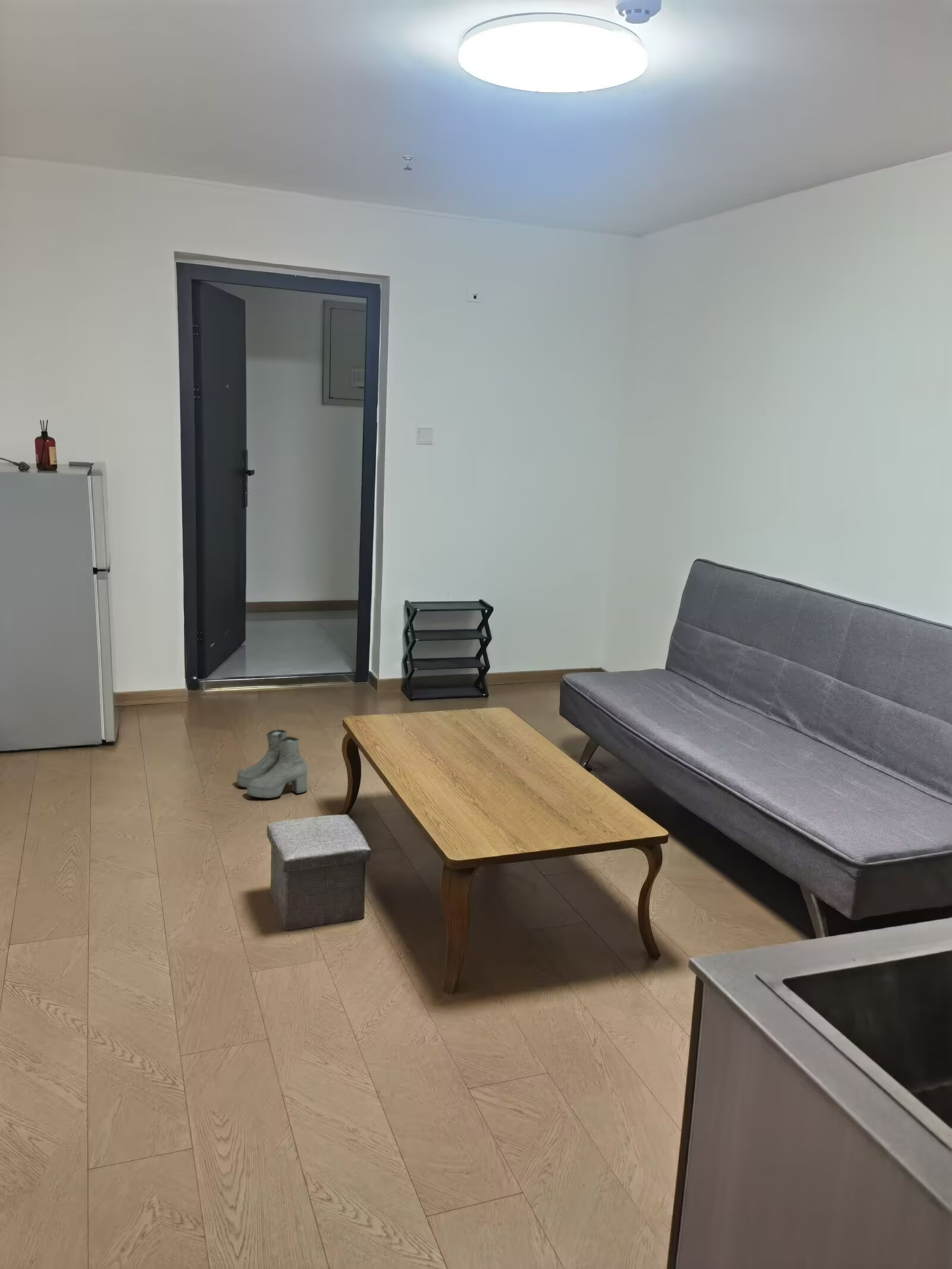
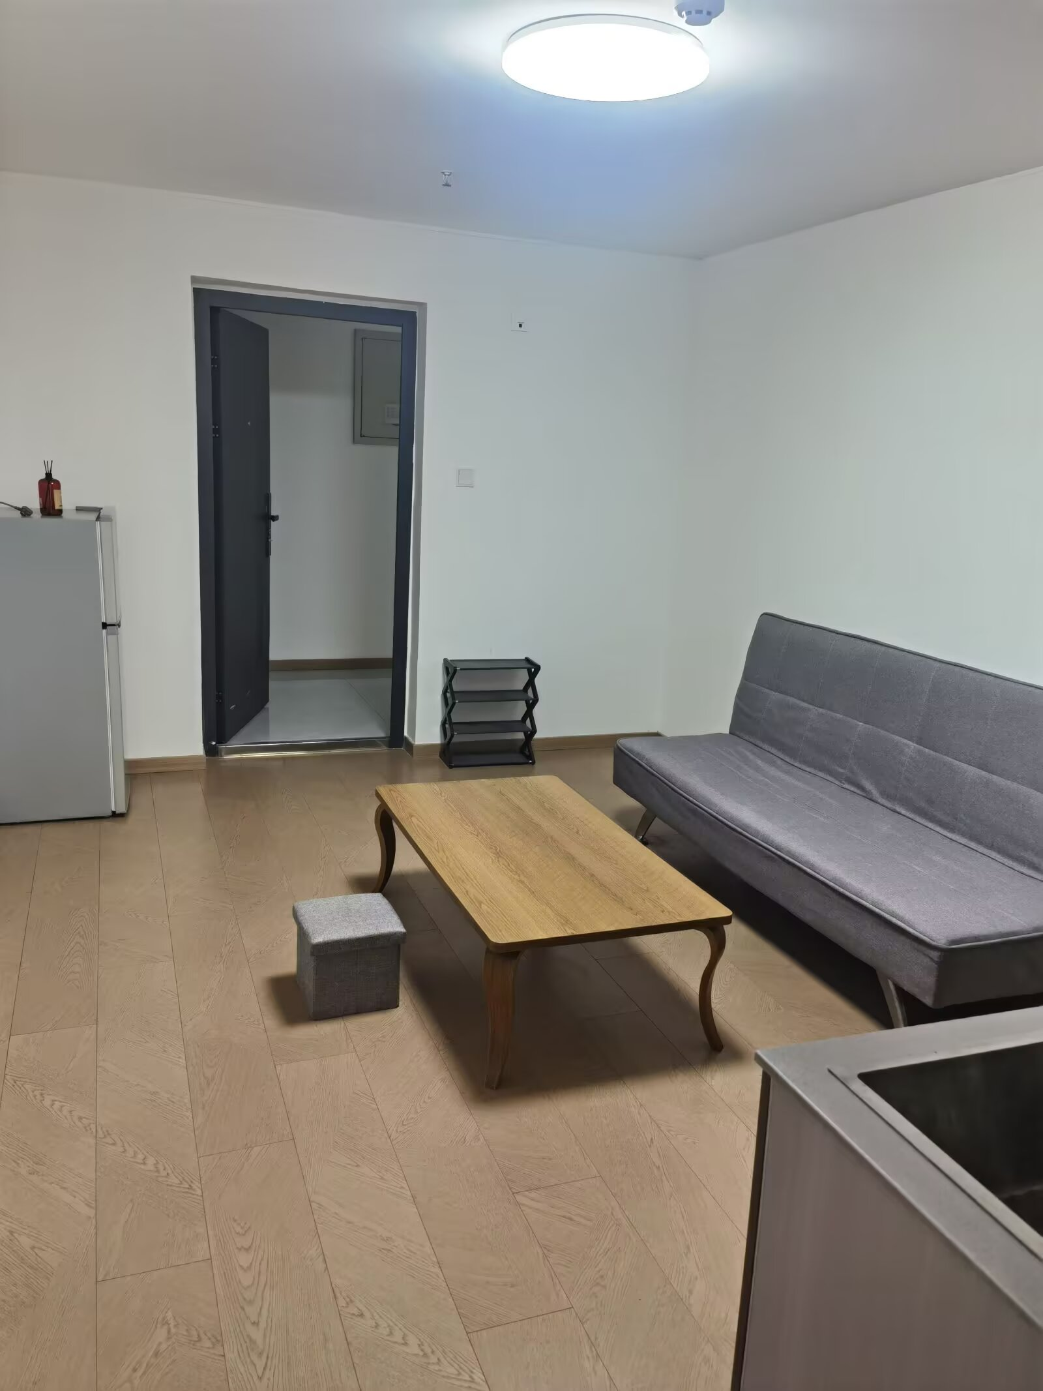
- boots (272, 762)
